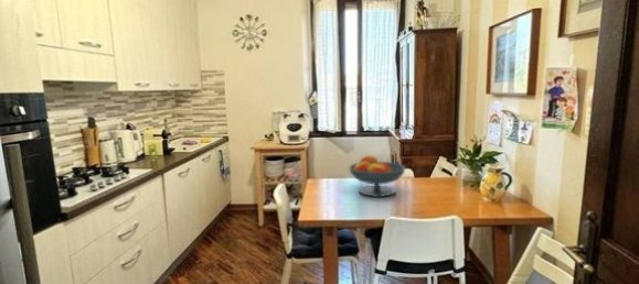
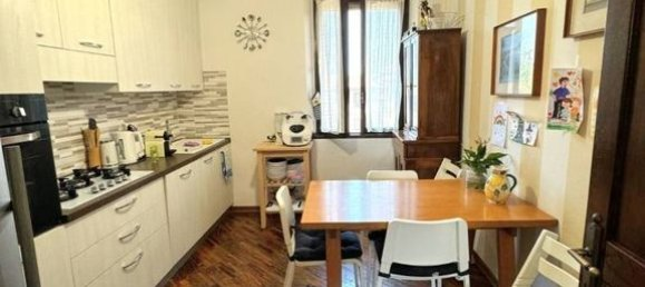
- fruit bowl (376, 174)
